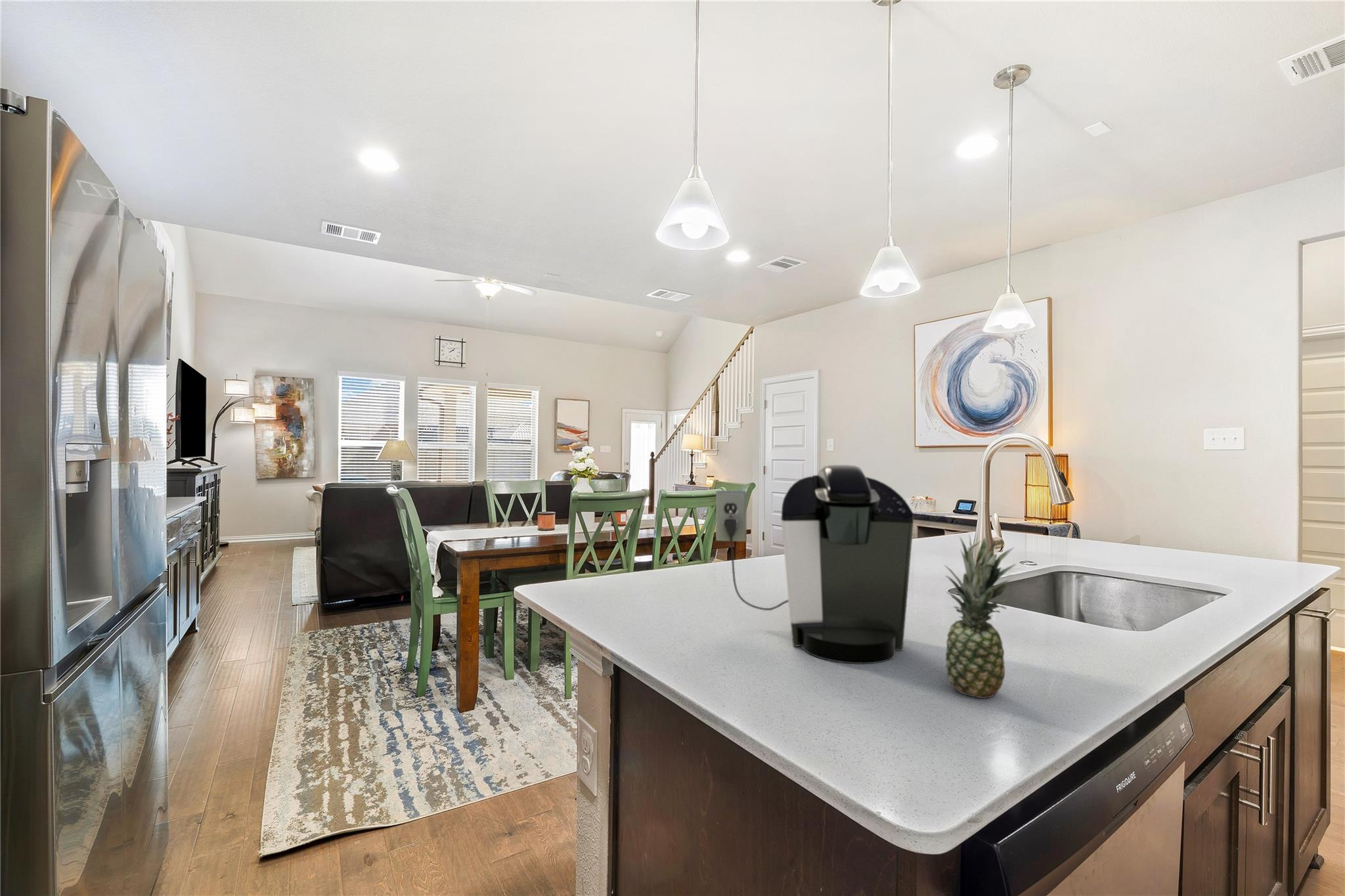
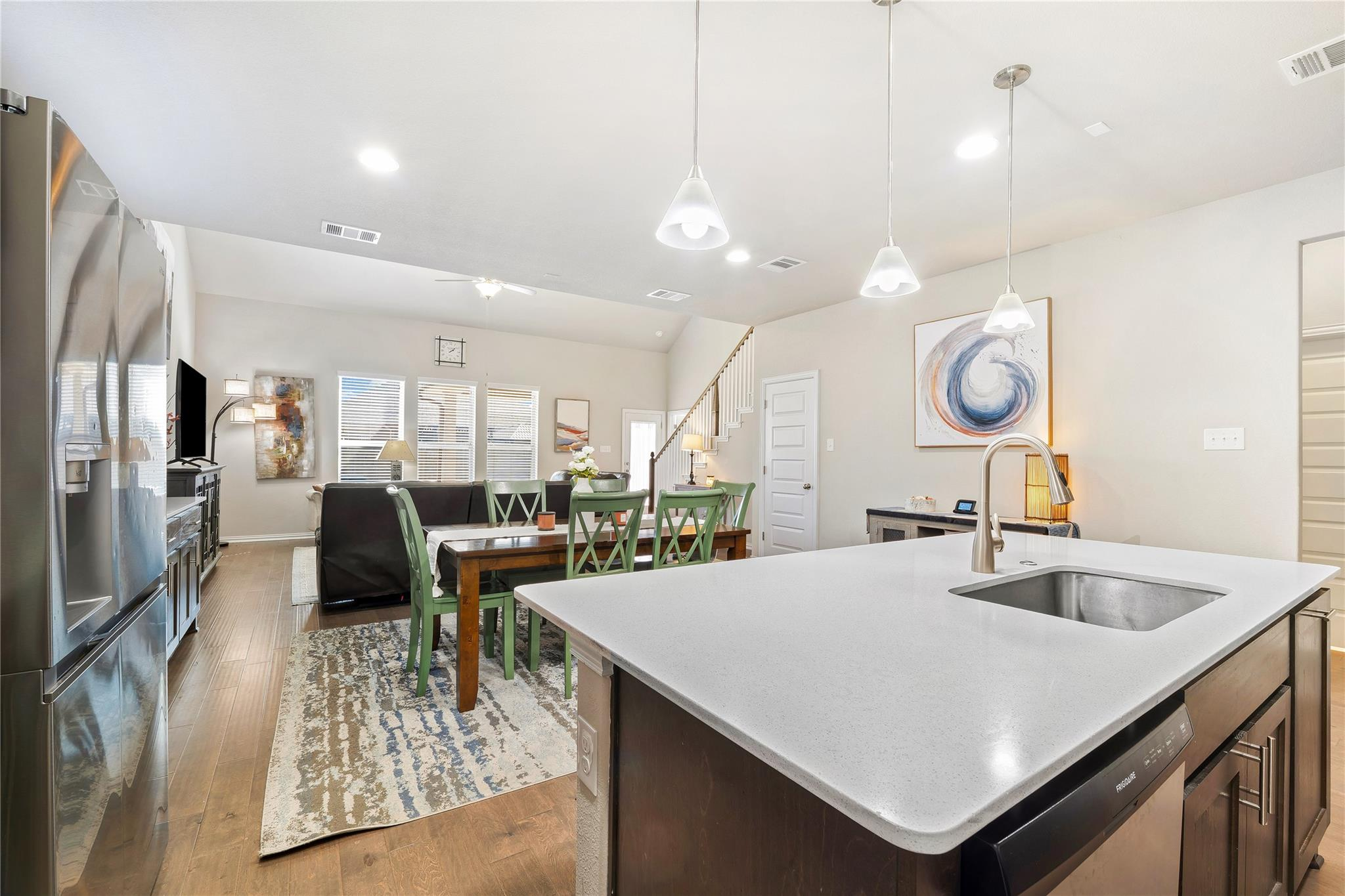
- fruit (978, 613)
- coffee maker (808, 551)
